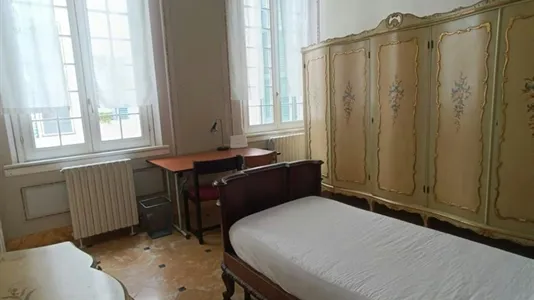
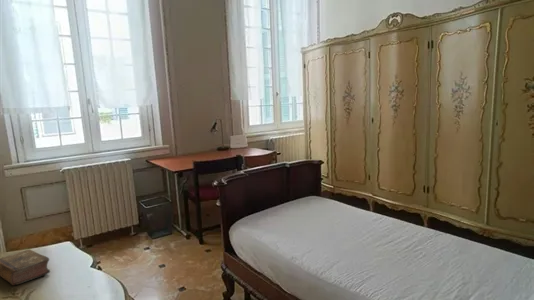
+ book (21, 266)
